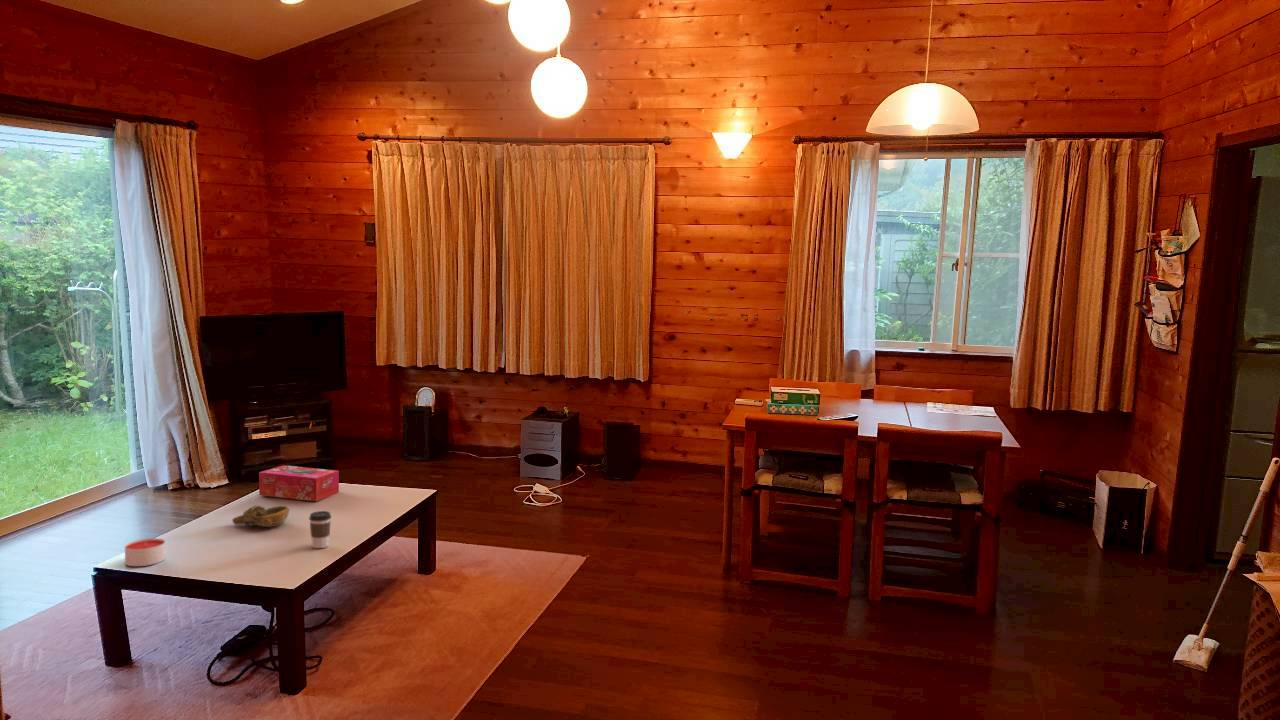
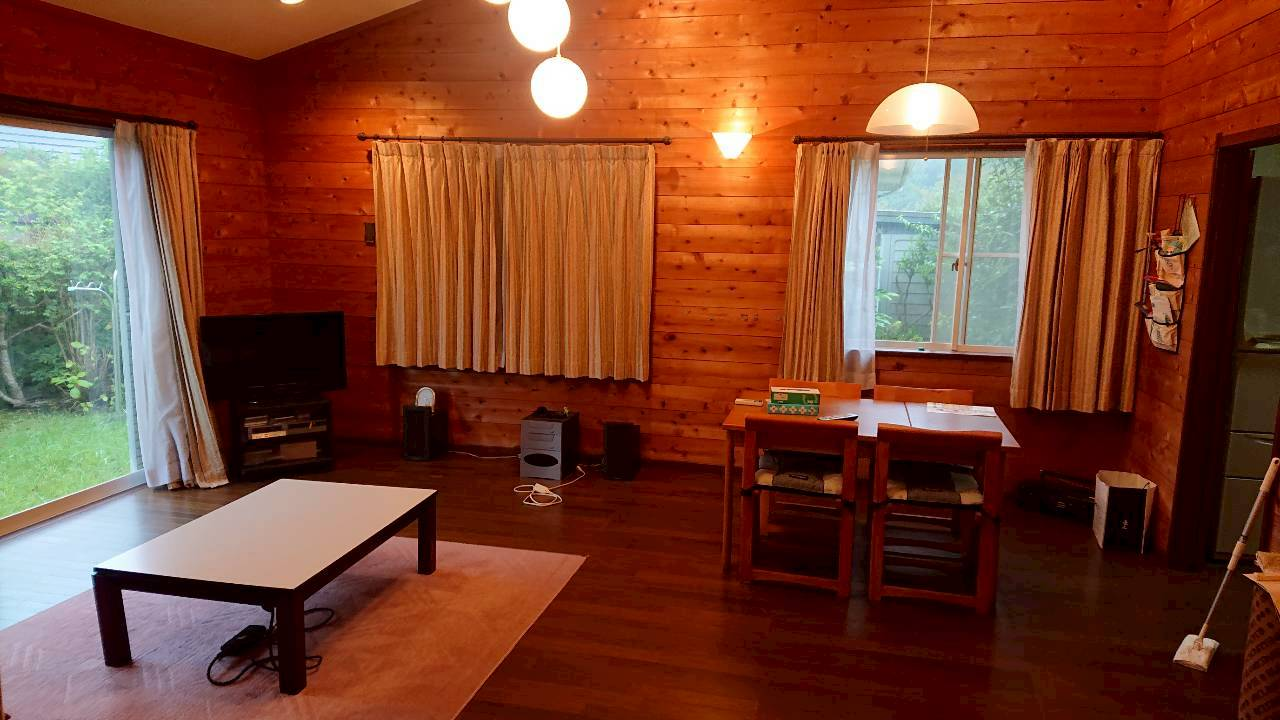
- candle (145, 551)
- decorative bowl (260, 515)
- tissue box (299, 482)
- coffee cup (320, 529)
